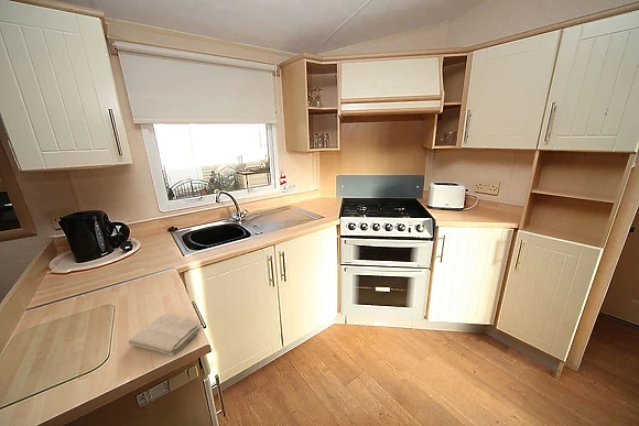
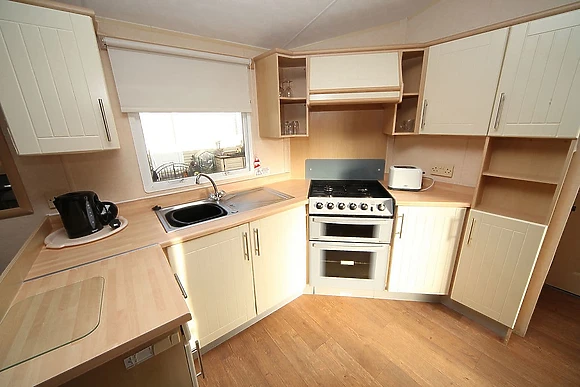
- washcloth (165, 332)
